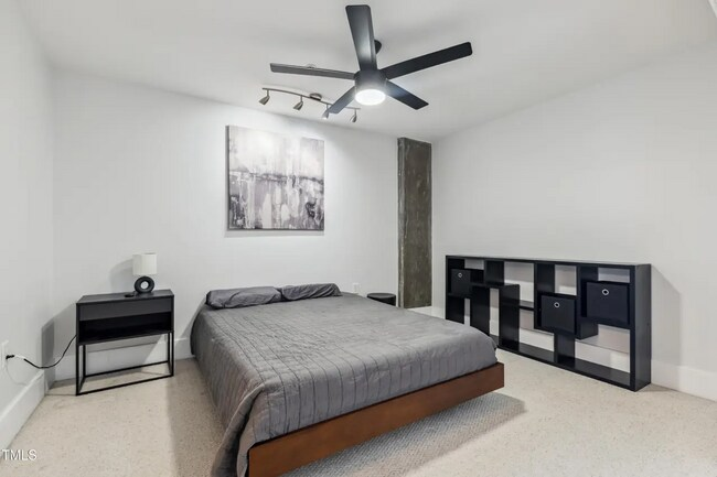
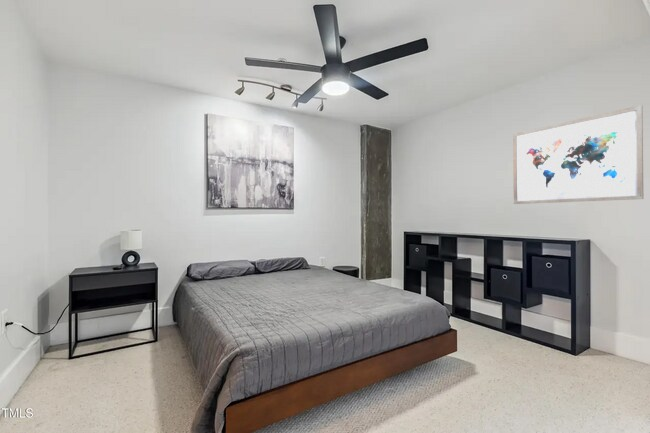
+ wall art (568, 161)
